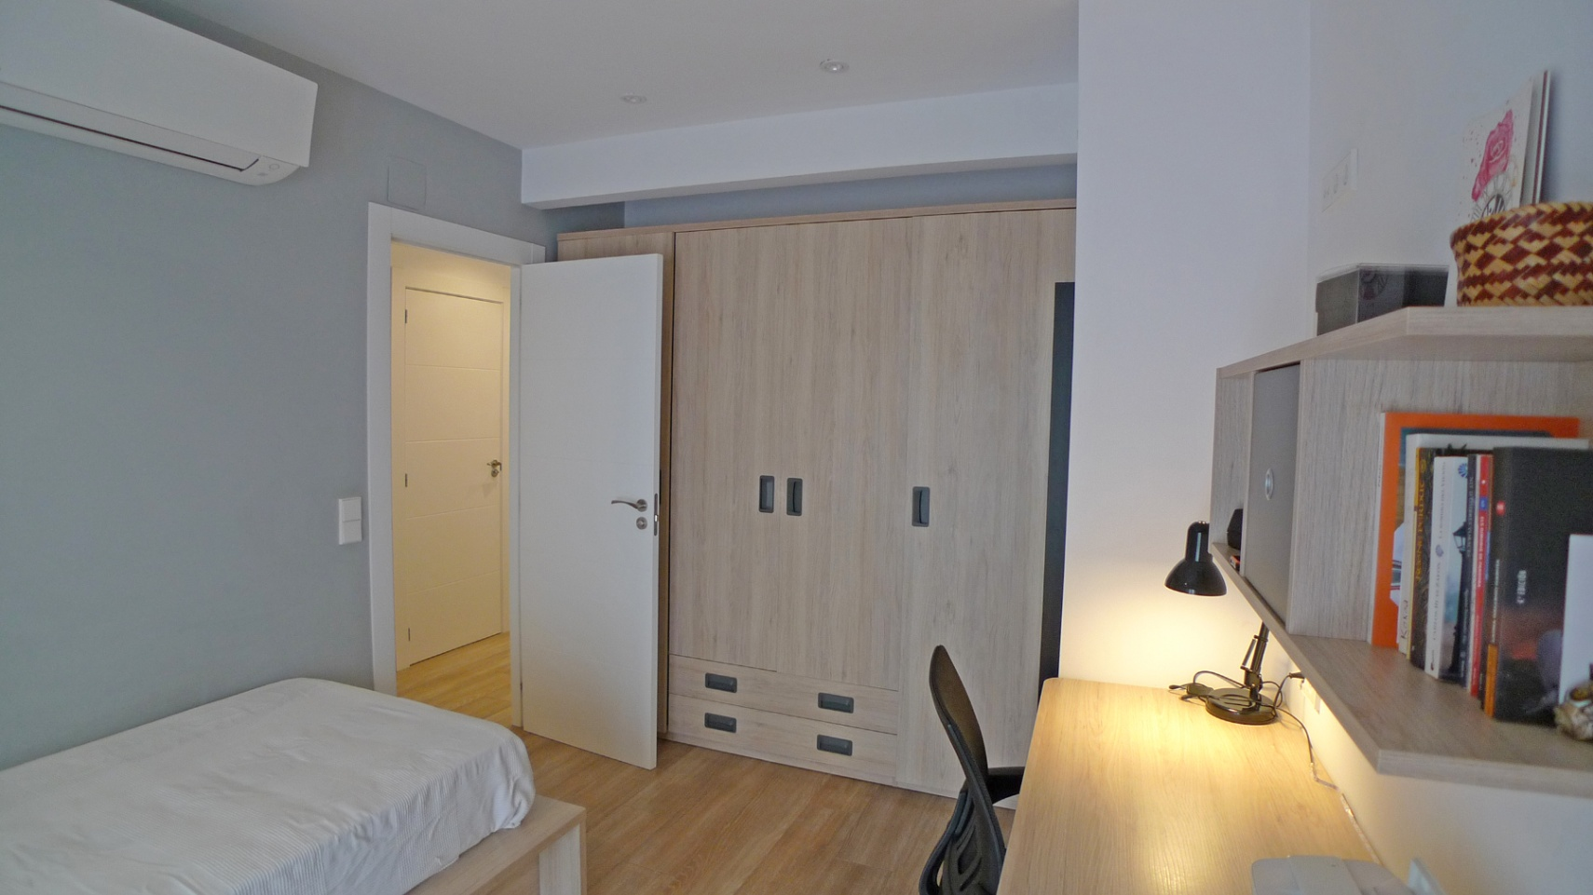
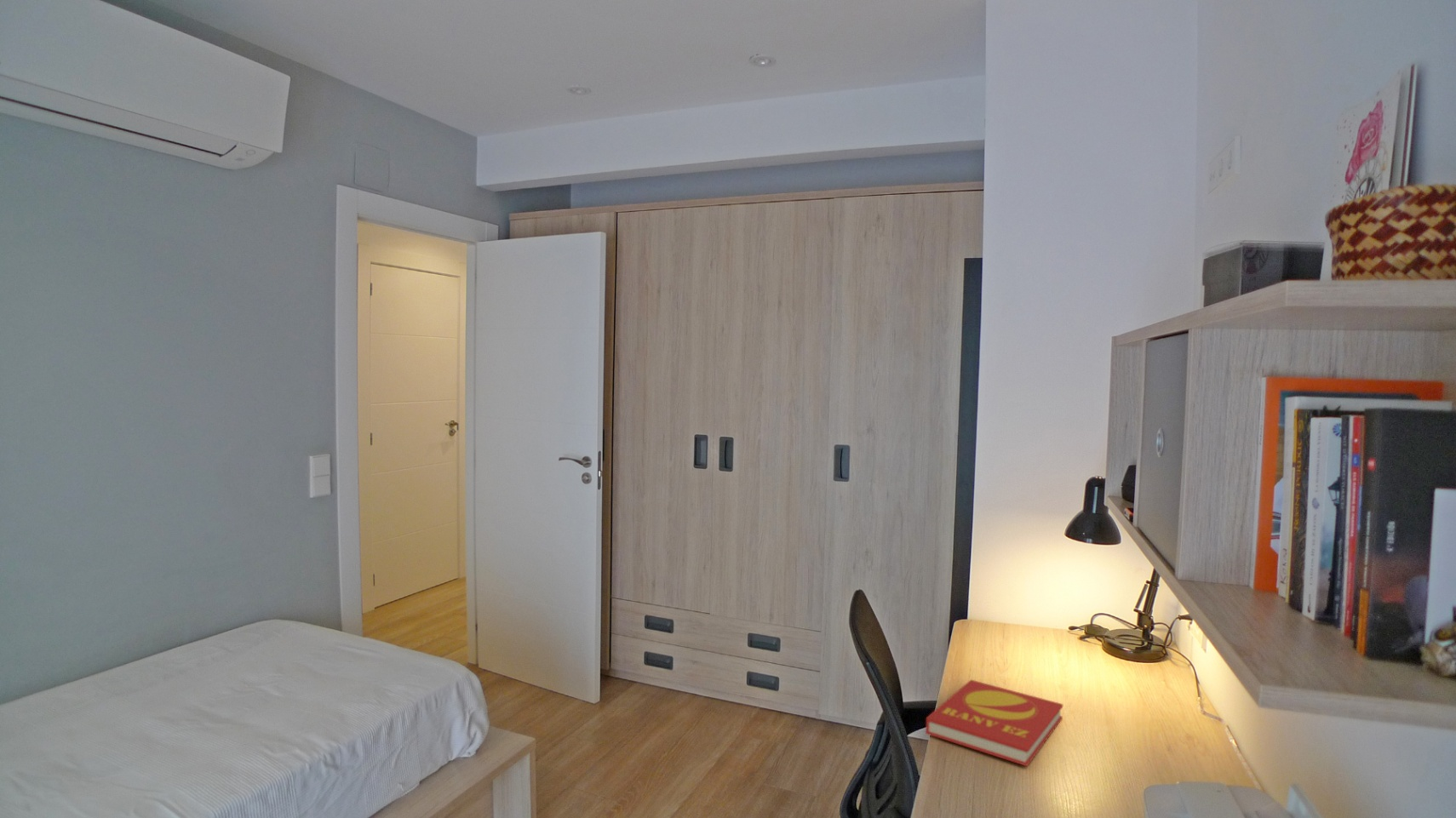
+ book (995, 718)
